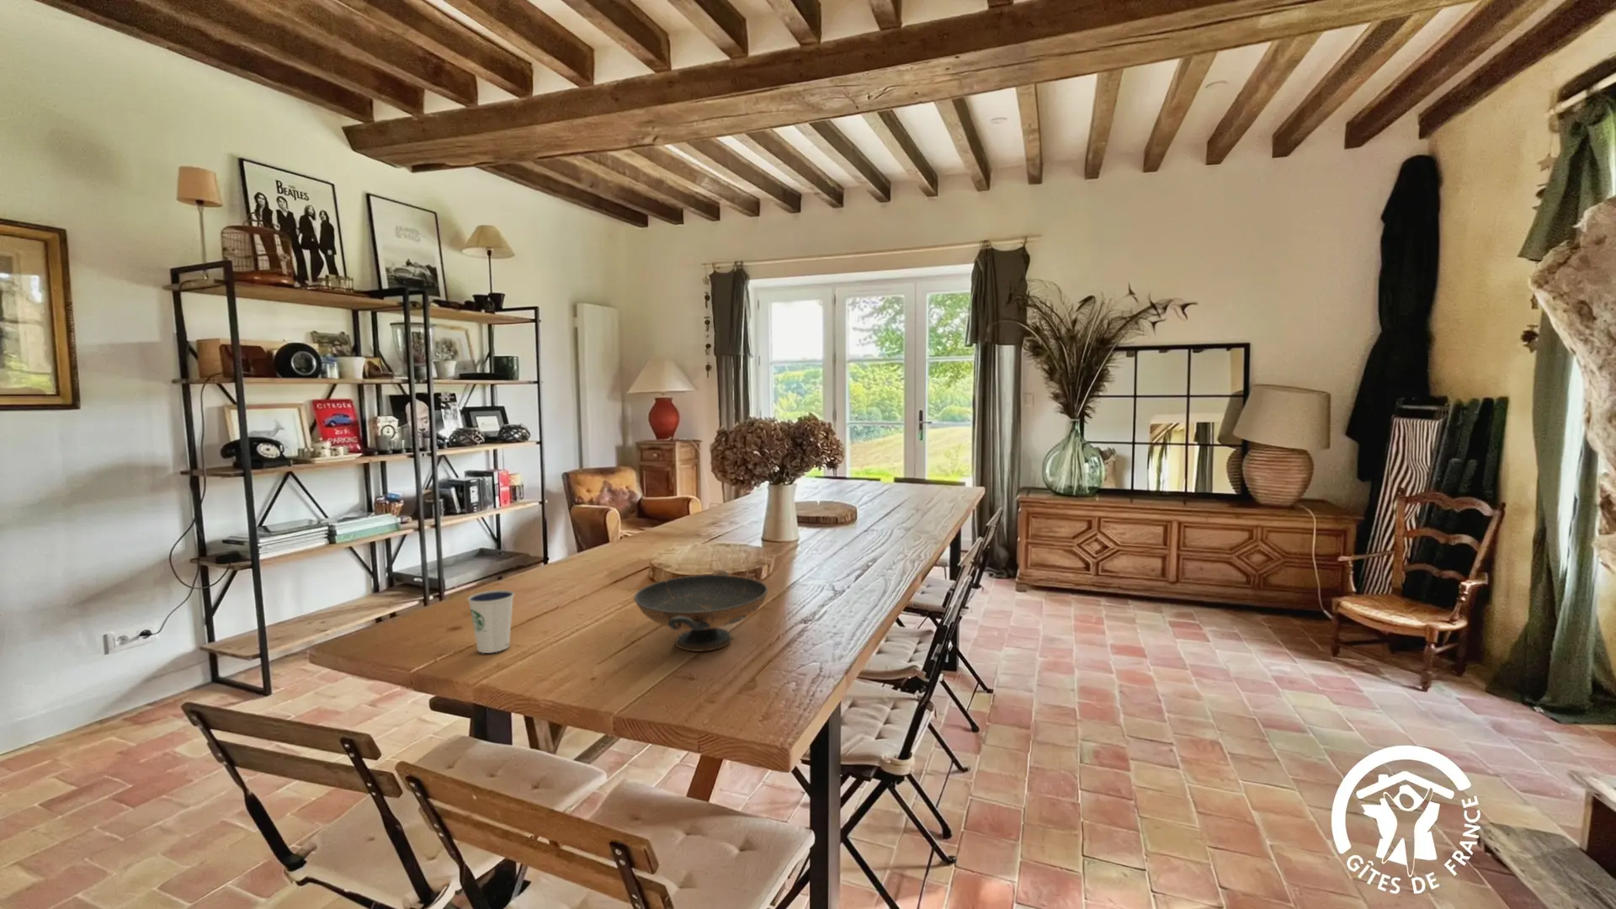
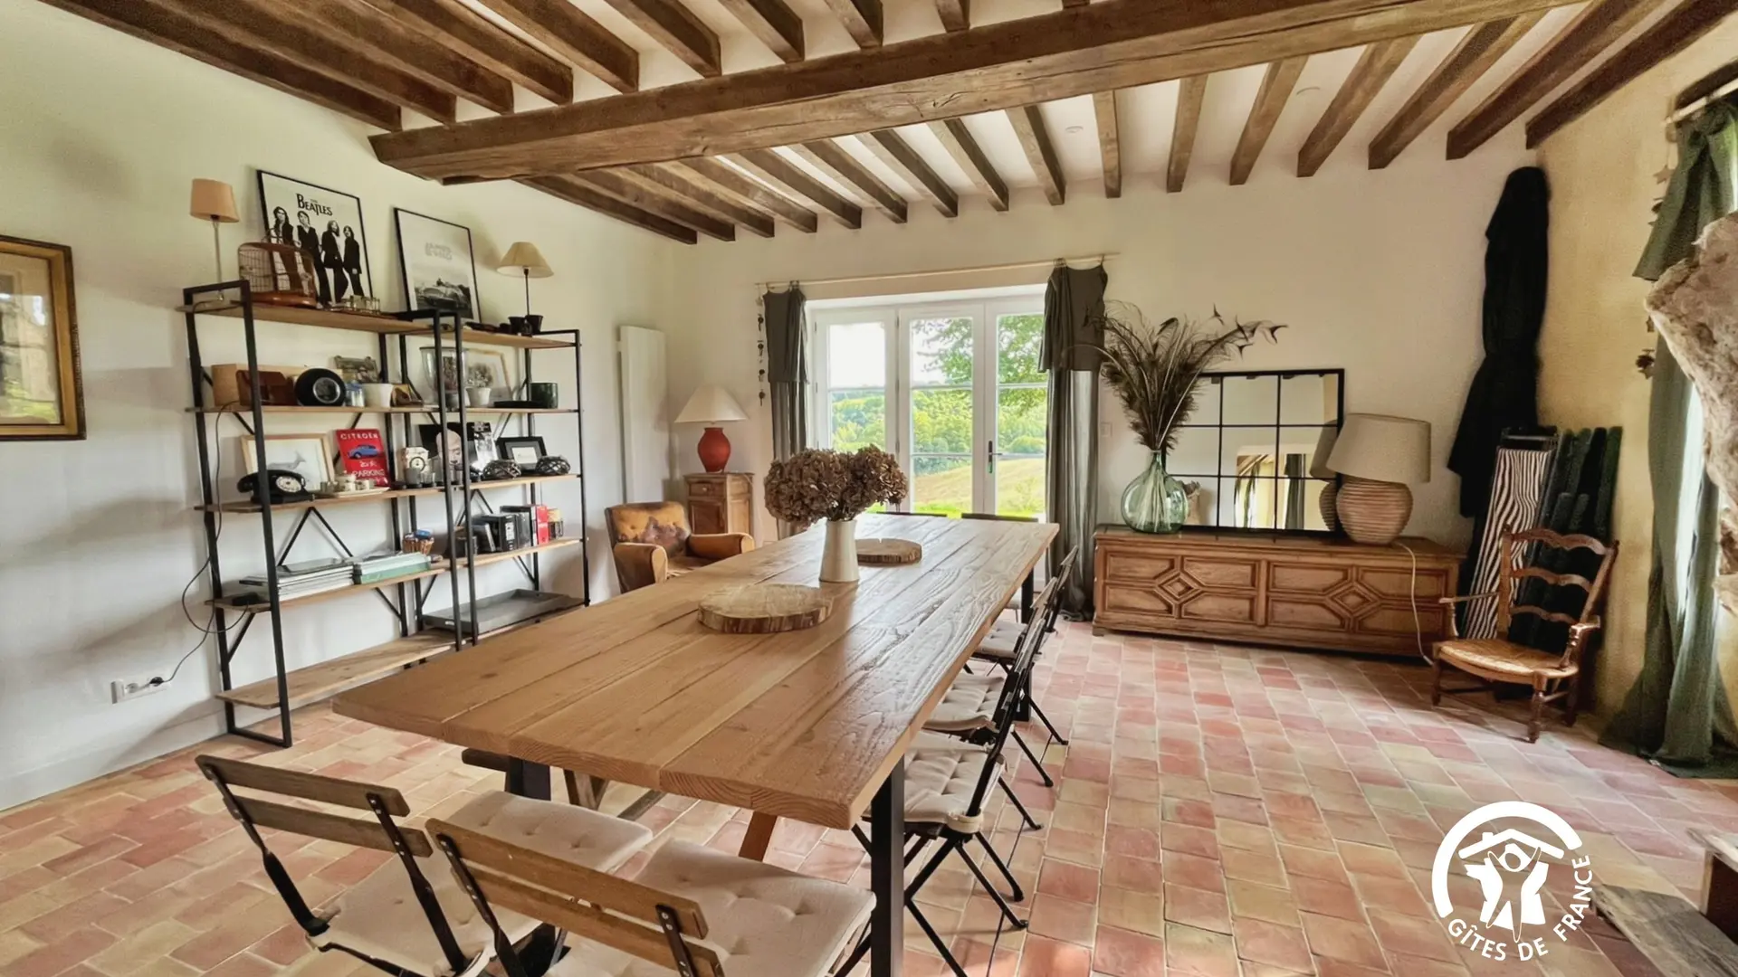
- dixie cup (493, 622)
- decorative bowl (701, 615)
